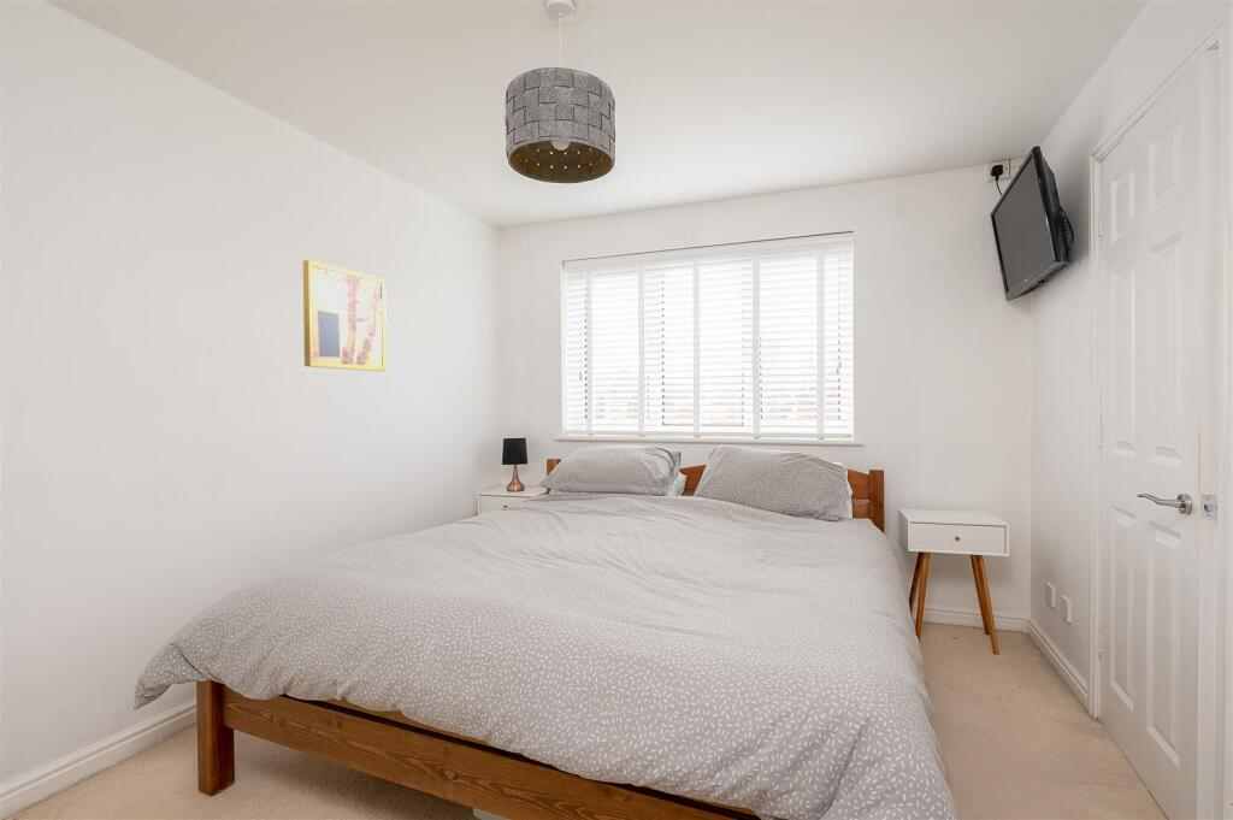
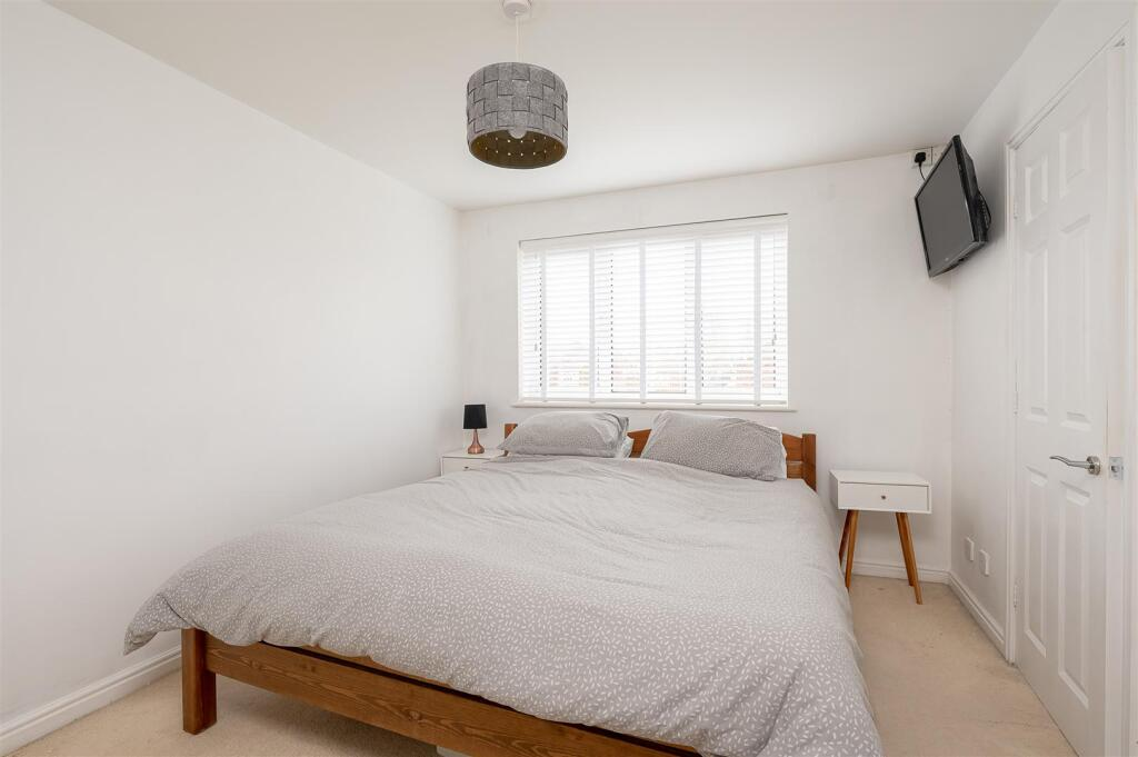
- wall art (347, 319)
